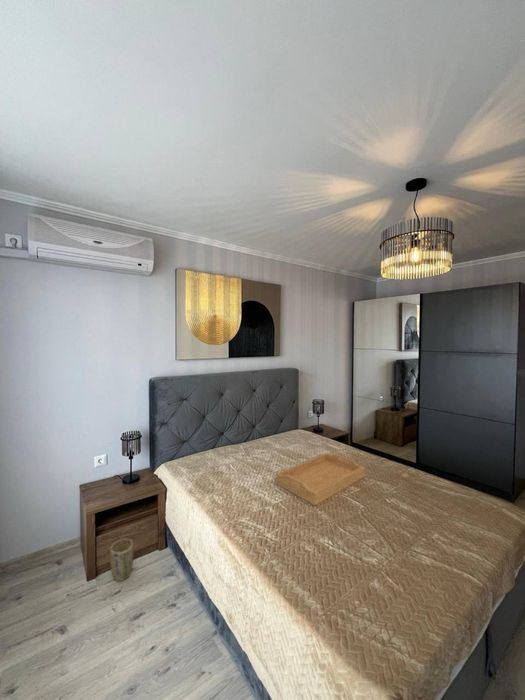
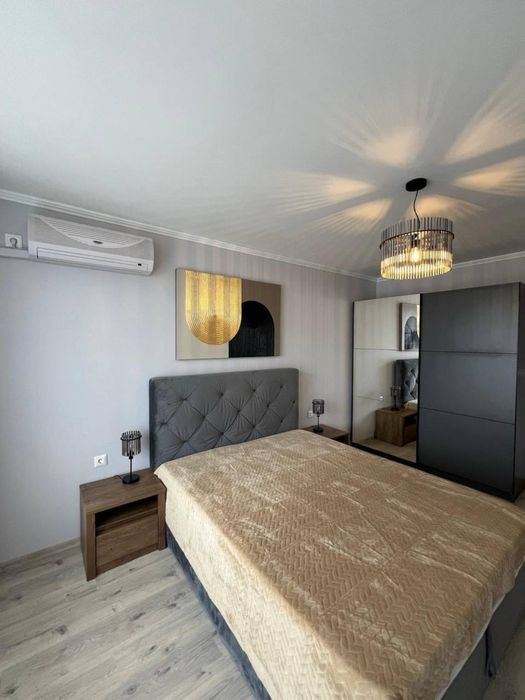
- serving tray (321, 473)
- plant pot (122, 560)
